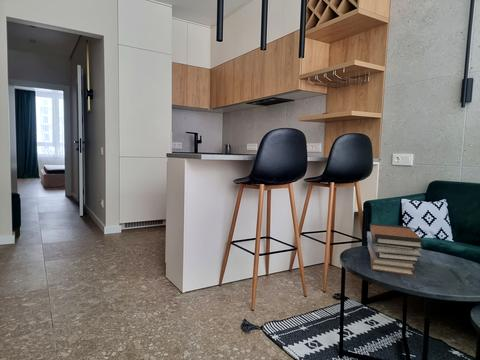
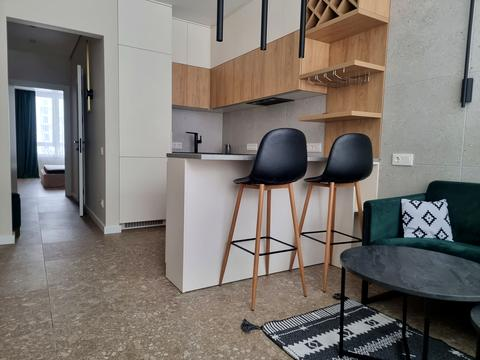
- book stack (391, 246)
